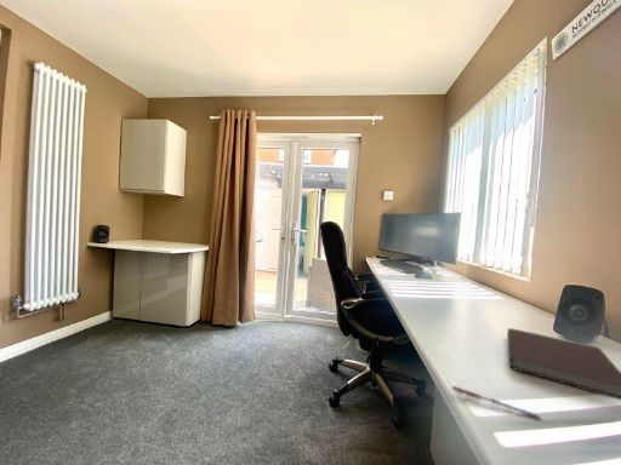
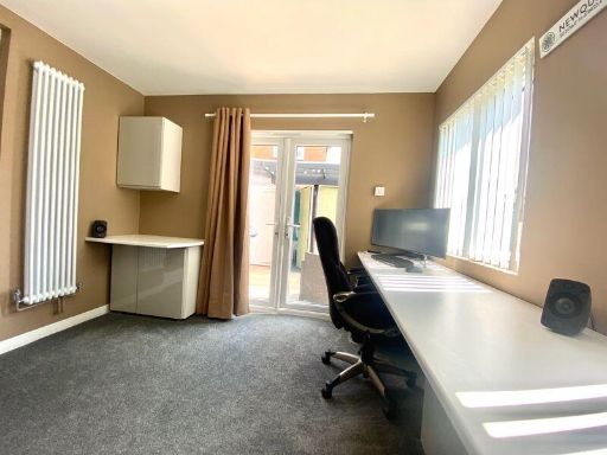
- notebook (557, 356)
- pen (492, 400)
